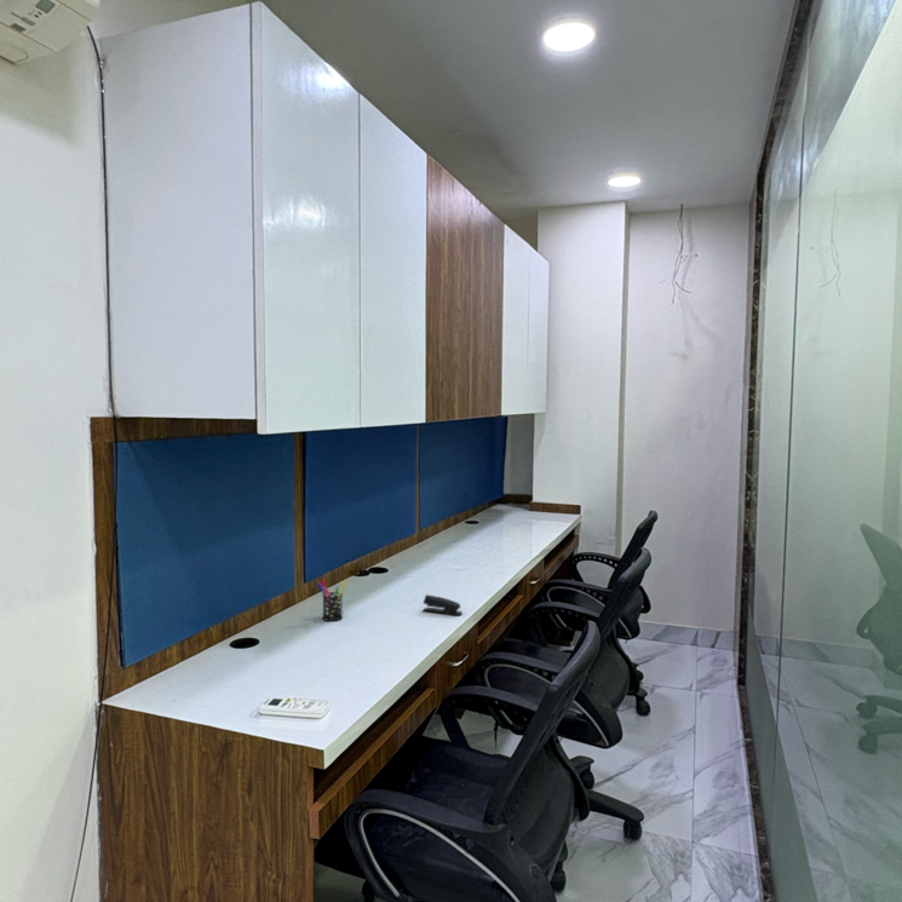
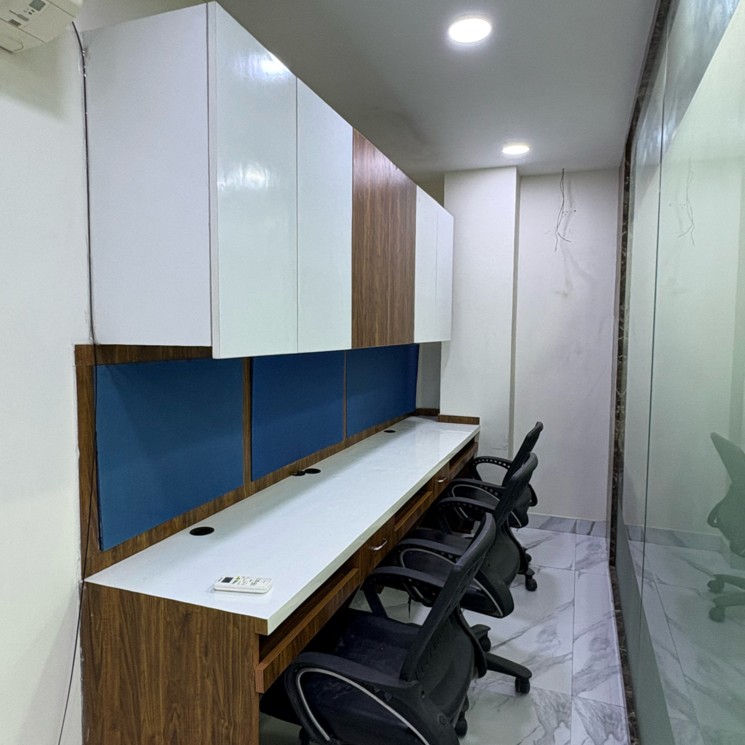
- stapler (442, 604)
- pen holder (332, 598)
